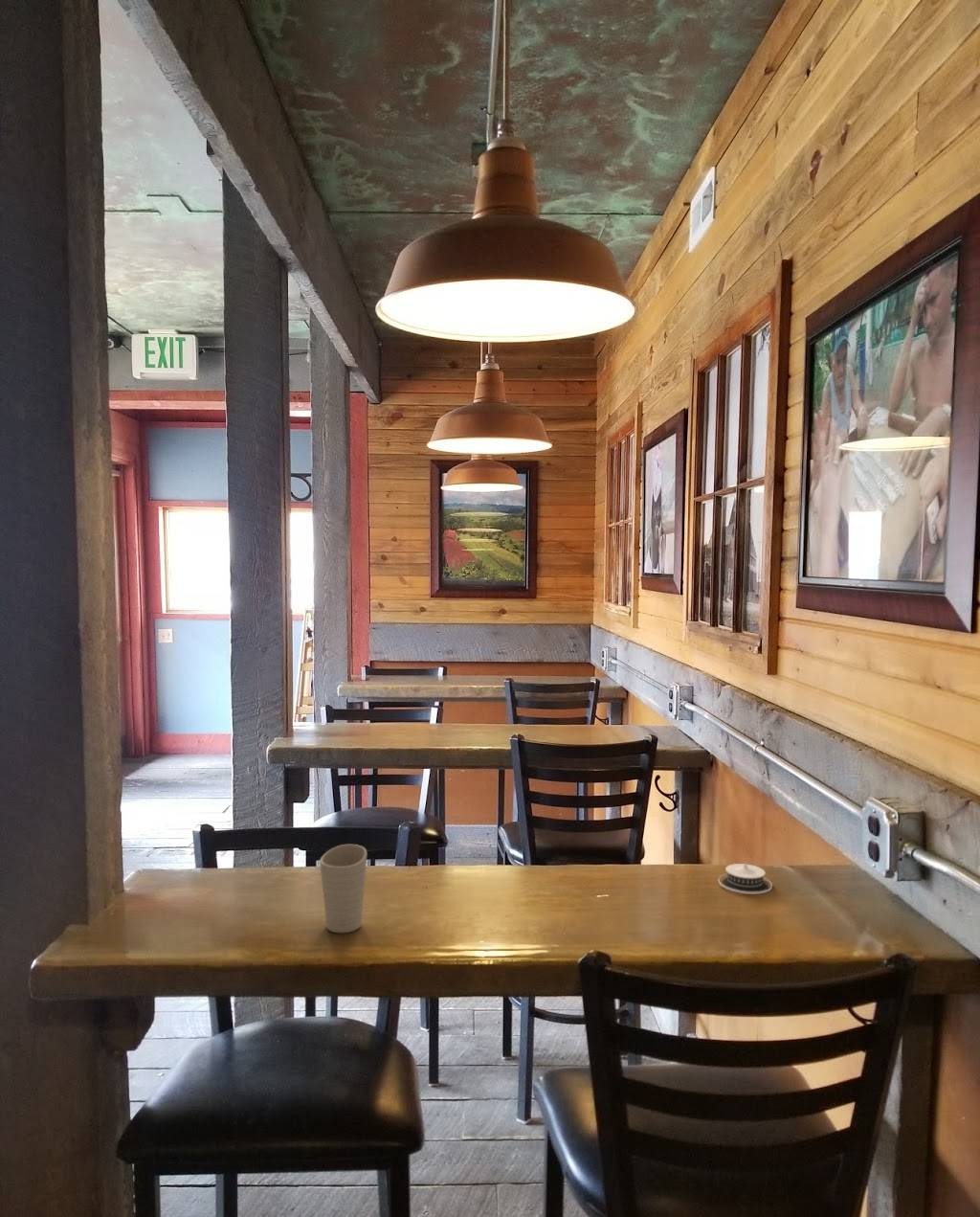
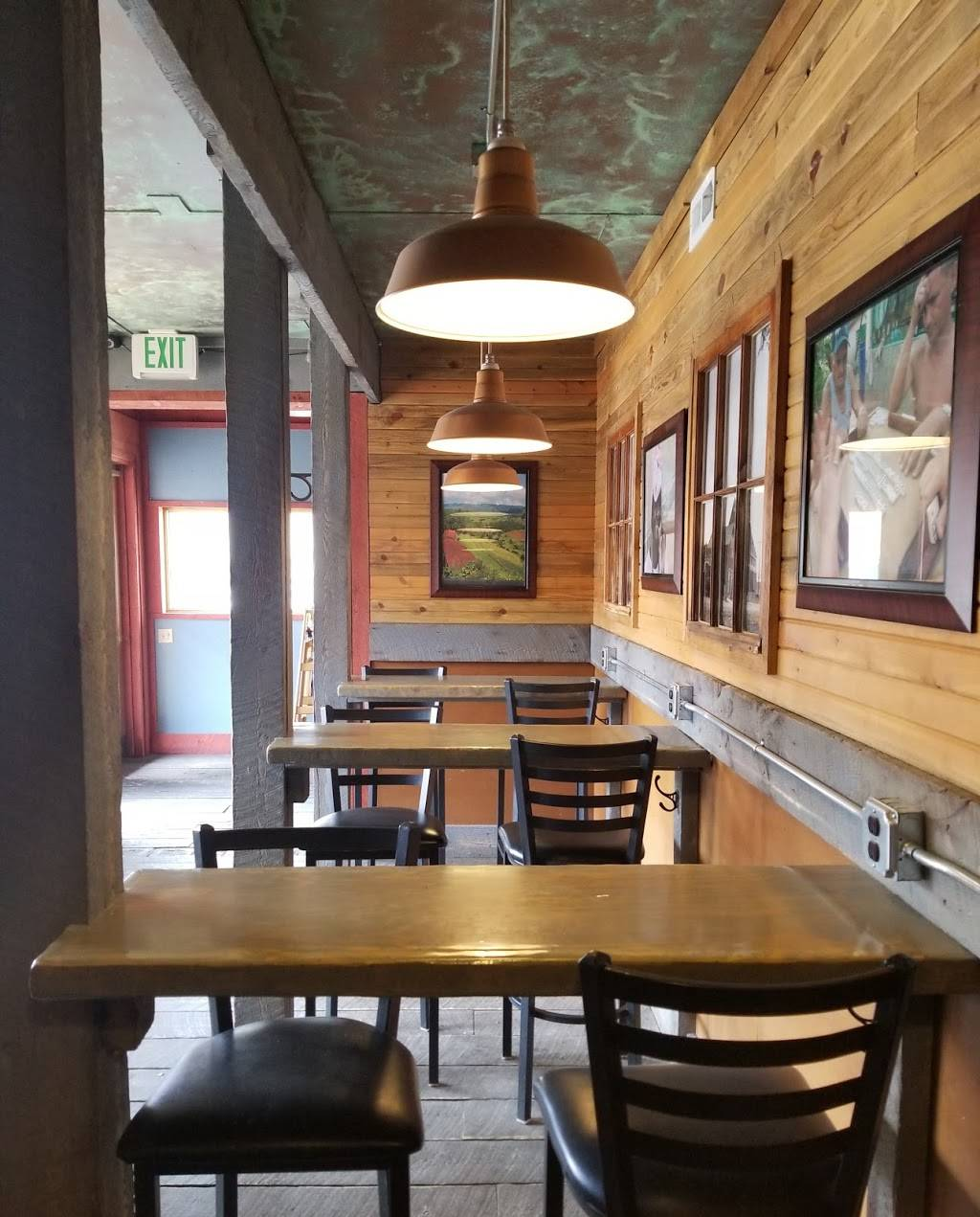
- architectural model (745, 872)
- cup (344, 889)
